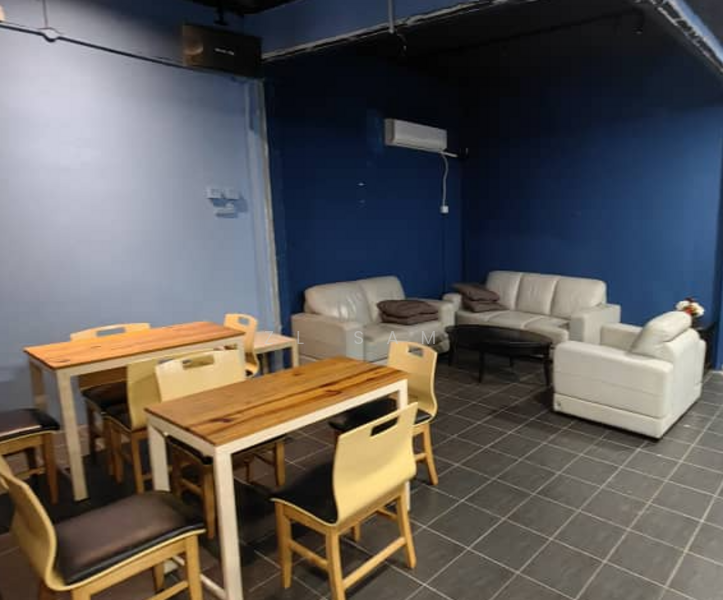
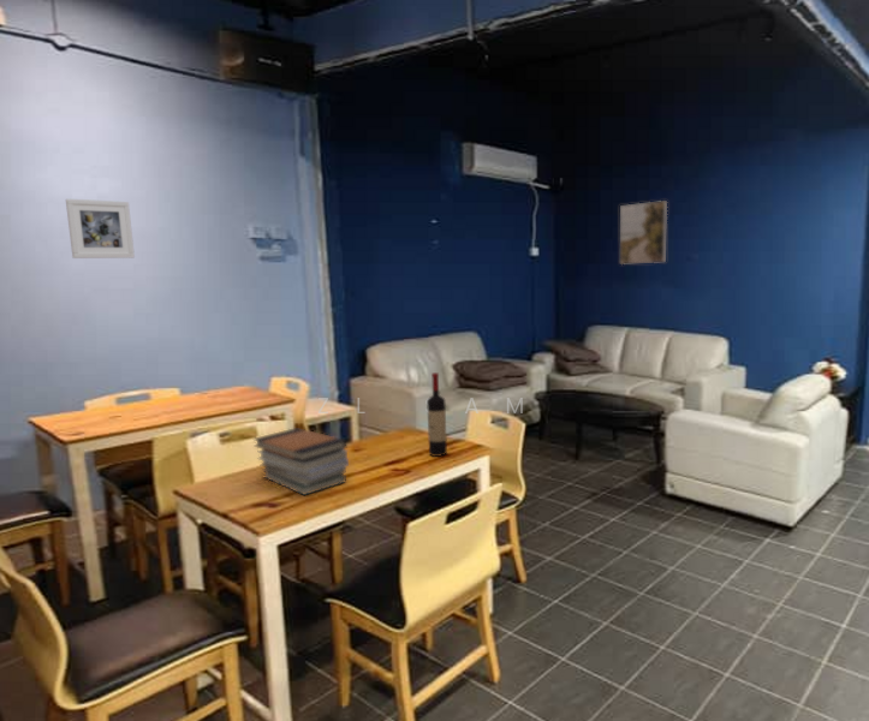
+ wine bottle (436, 413)
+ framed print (101, 228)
+ book stack (302, 459)
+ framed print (642, 233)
